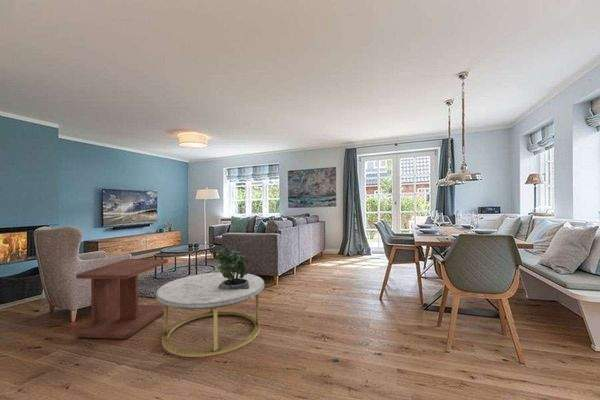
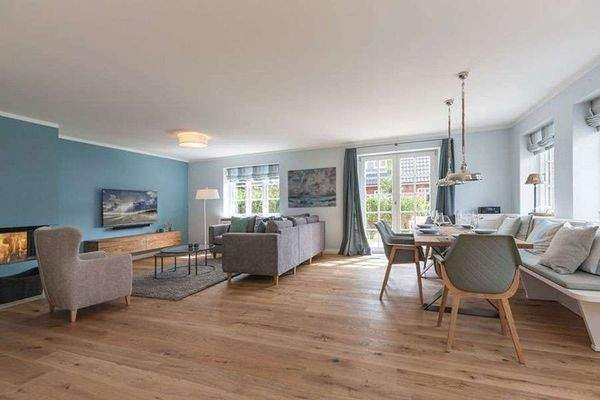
- side table (127, 294)
- coffee table (213, 308)
- potted plant (232, 265)
